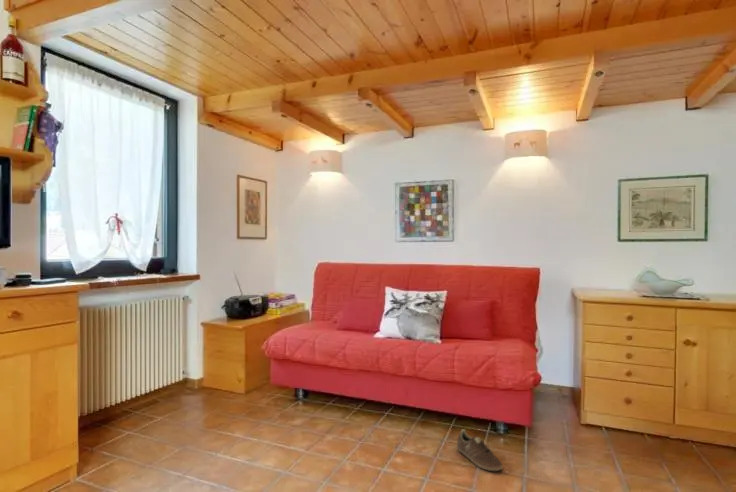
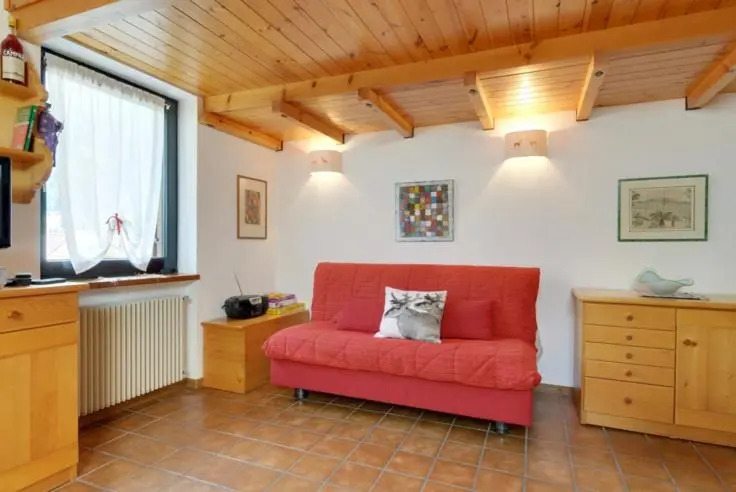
- sneaker (477, 449)
